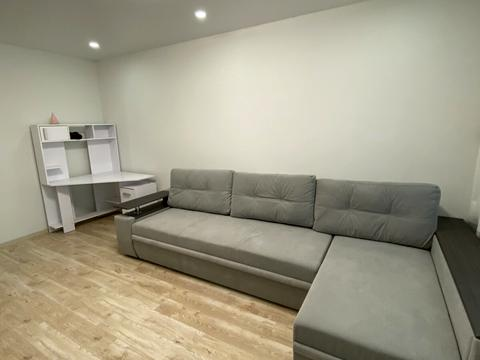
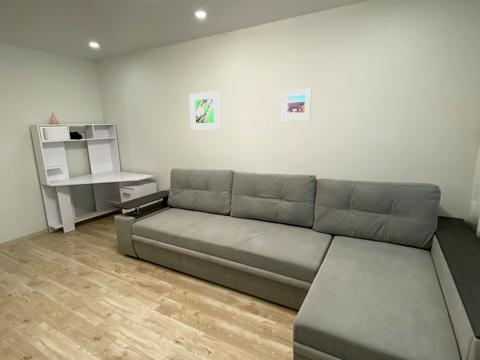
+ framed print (295, 105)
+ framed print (204, 111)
